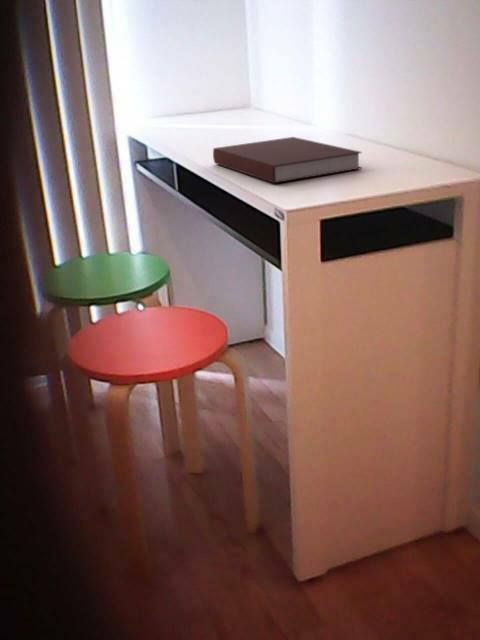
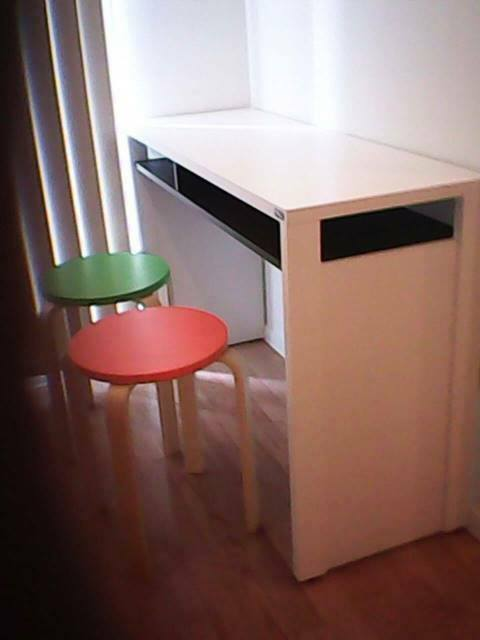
- notebook (284, 158)
